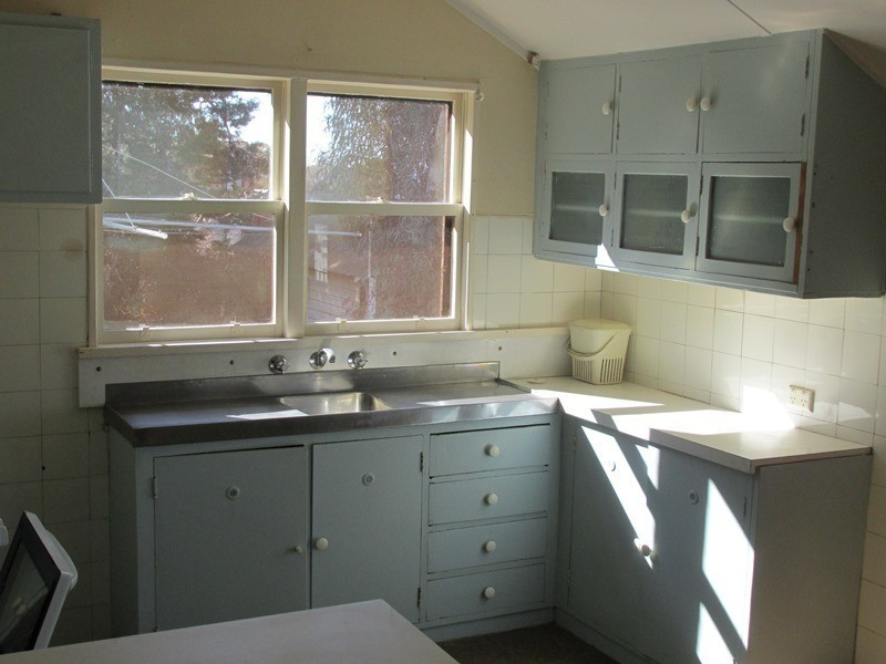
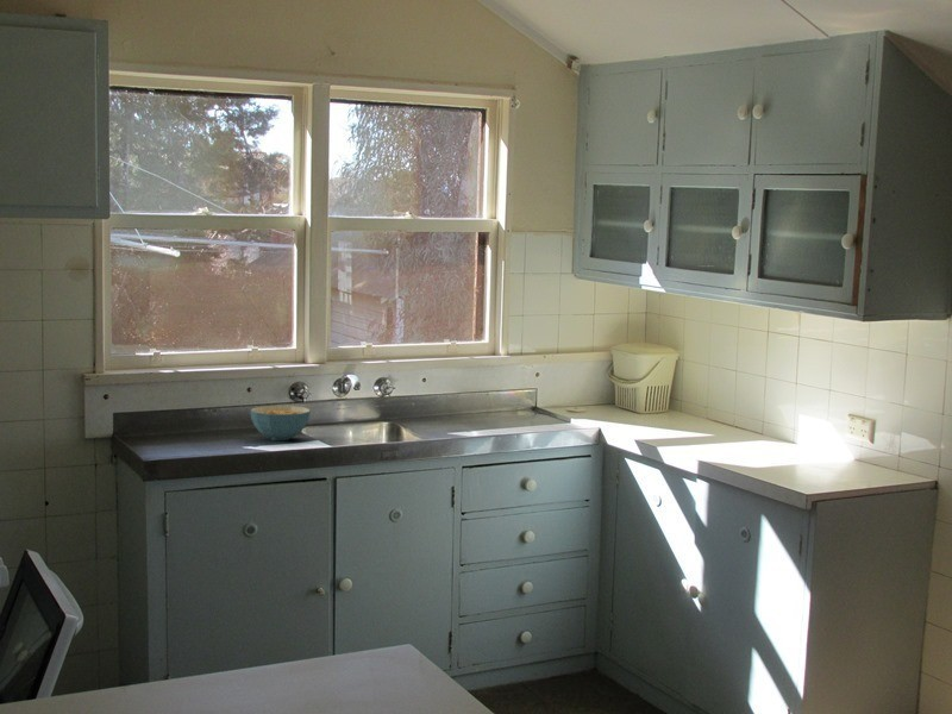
+ cereal bowl (280, 424)
